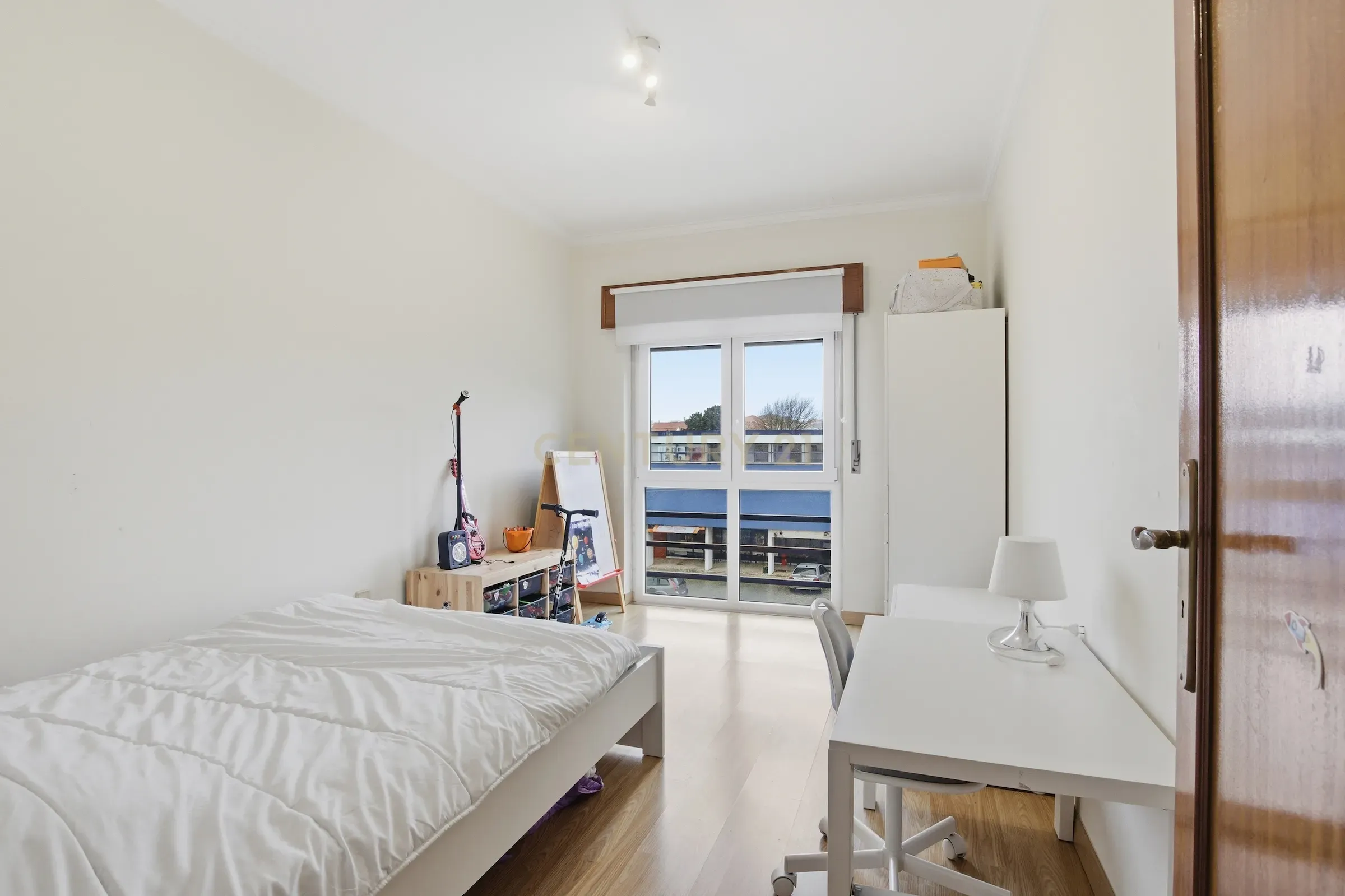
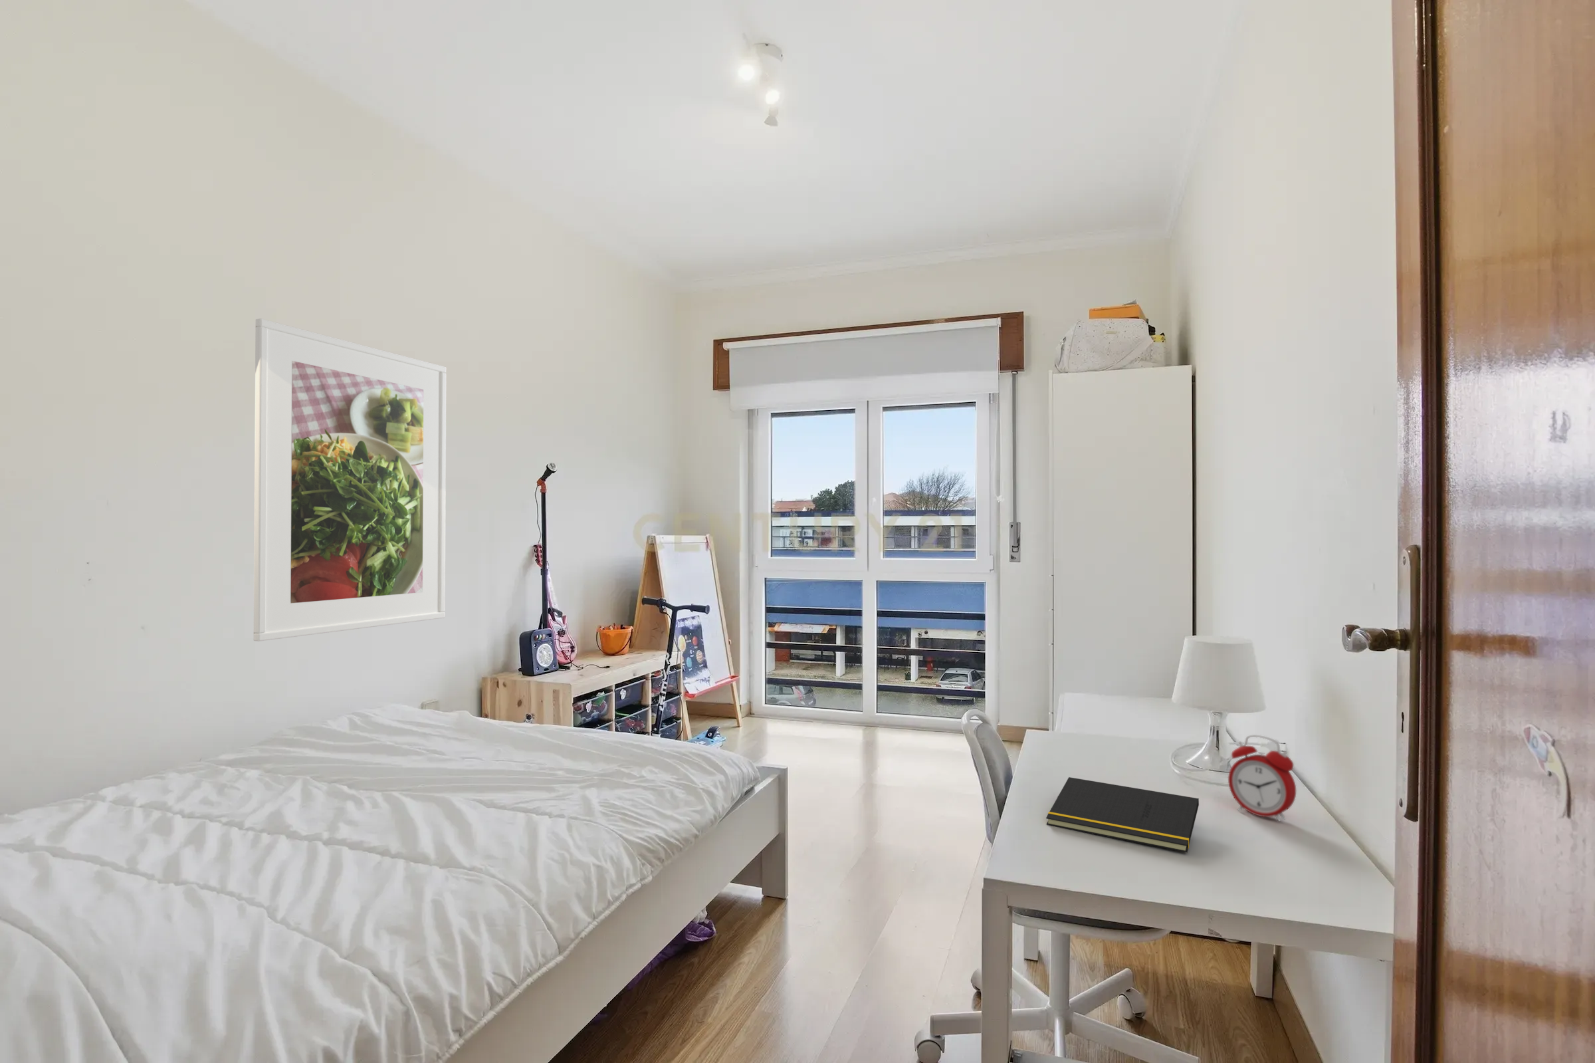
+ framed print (362, 486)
+ alarm clock (1262, 775)
+ notepad (1123, 811)
